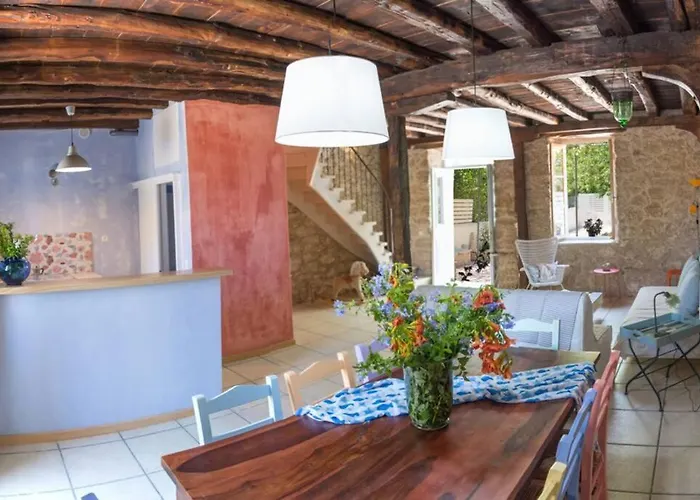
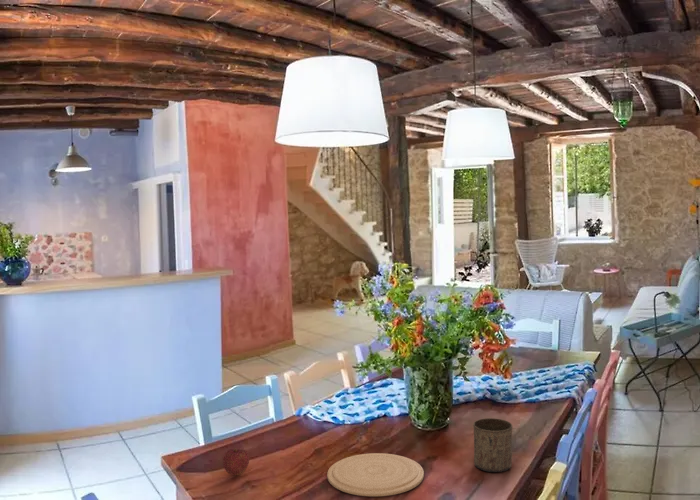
+ fruit (235, 461)
+ cup (493, 444)
+ plate (375, 472)
